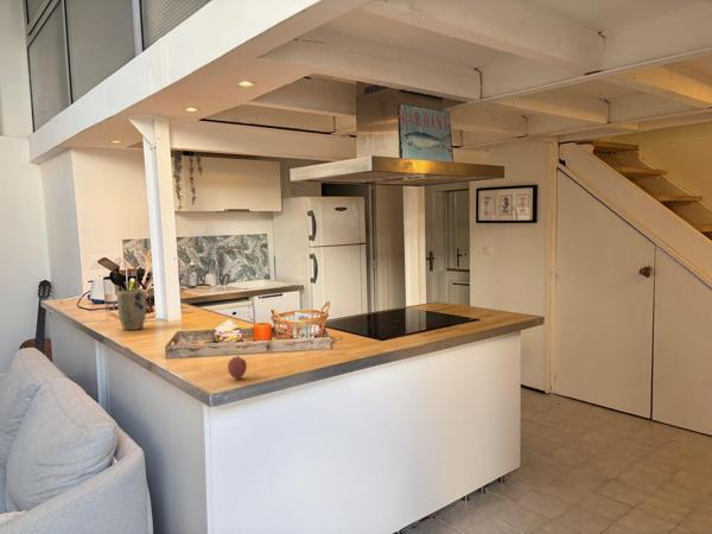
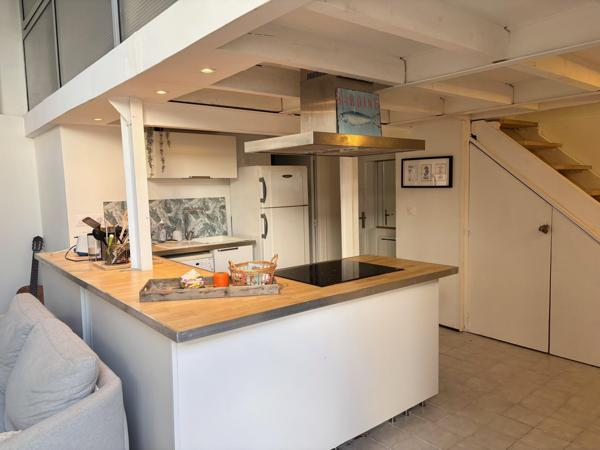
- fruit (237, 367)
- plant pot (132, 310)
